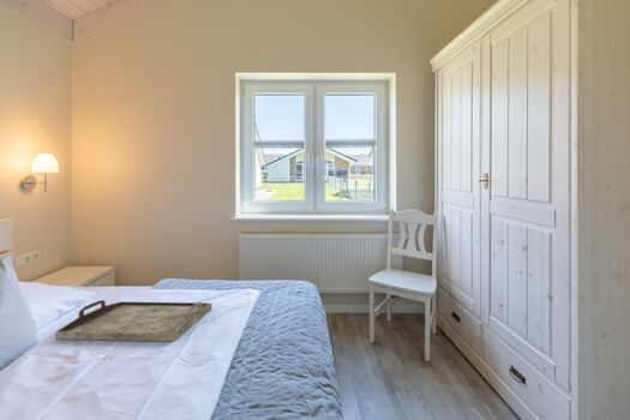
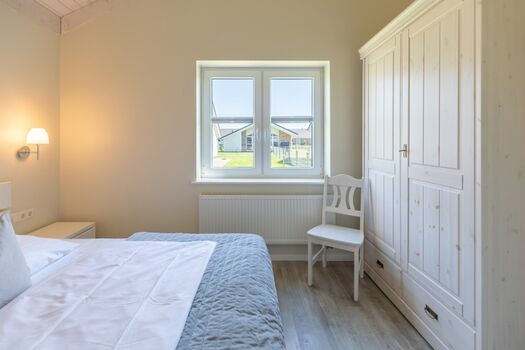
- serving tray (143, 312)
